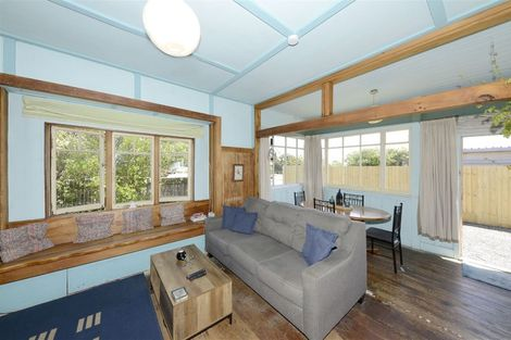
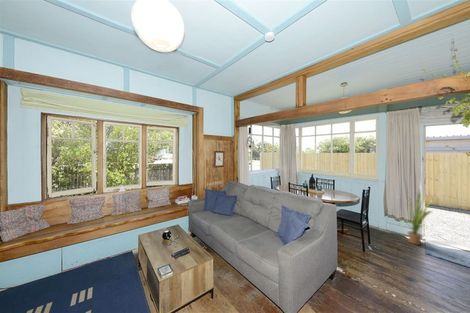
+ house plant (413, 216)
